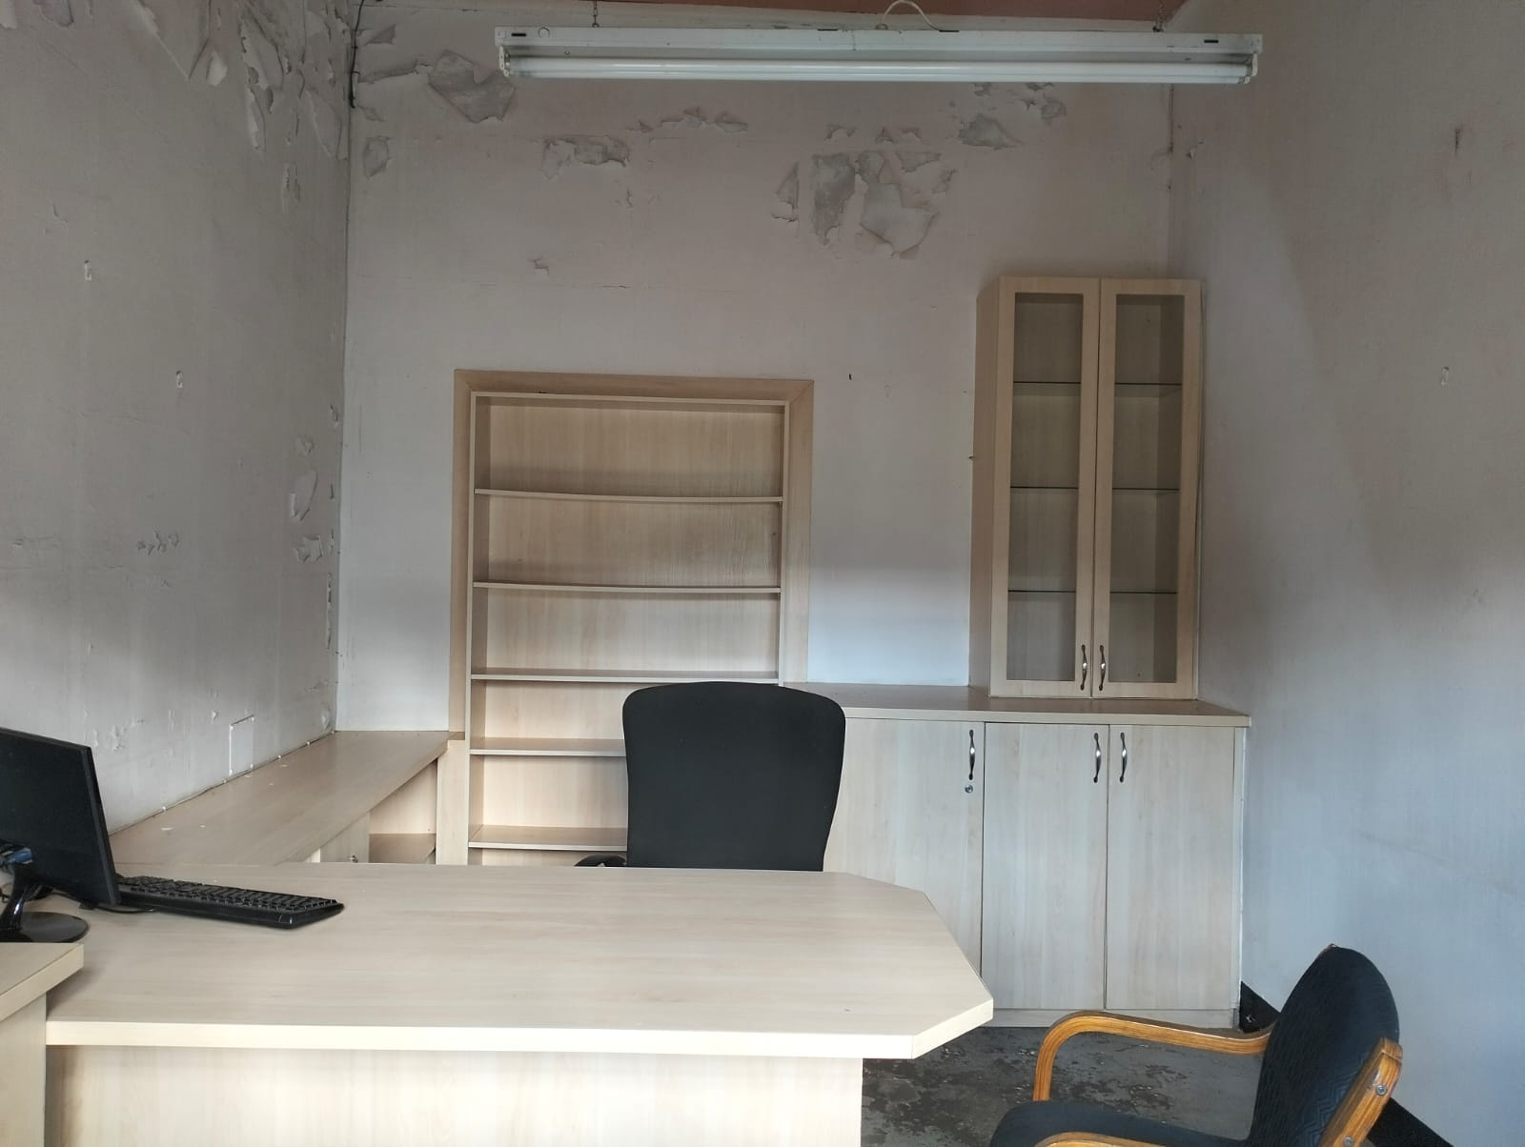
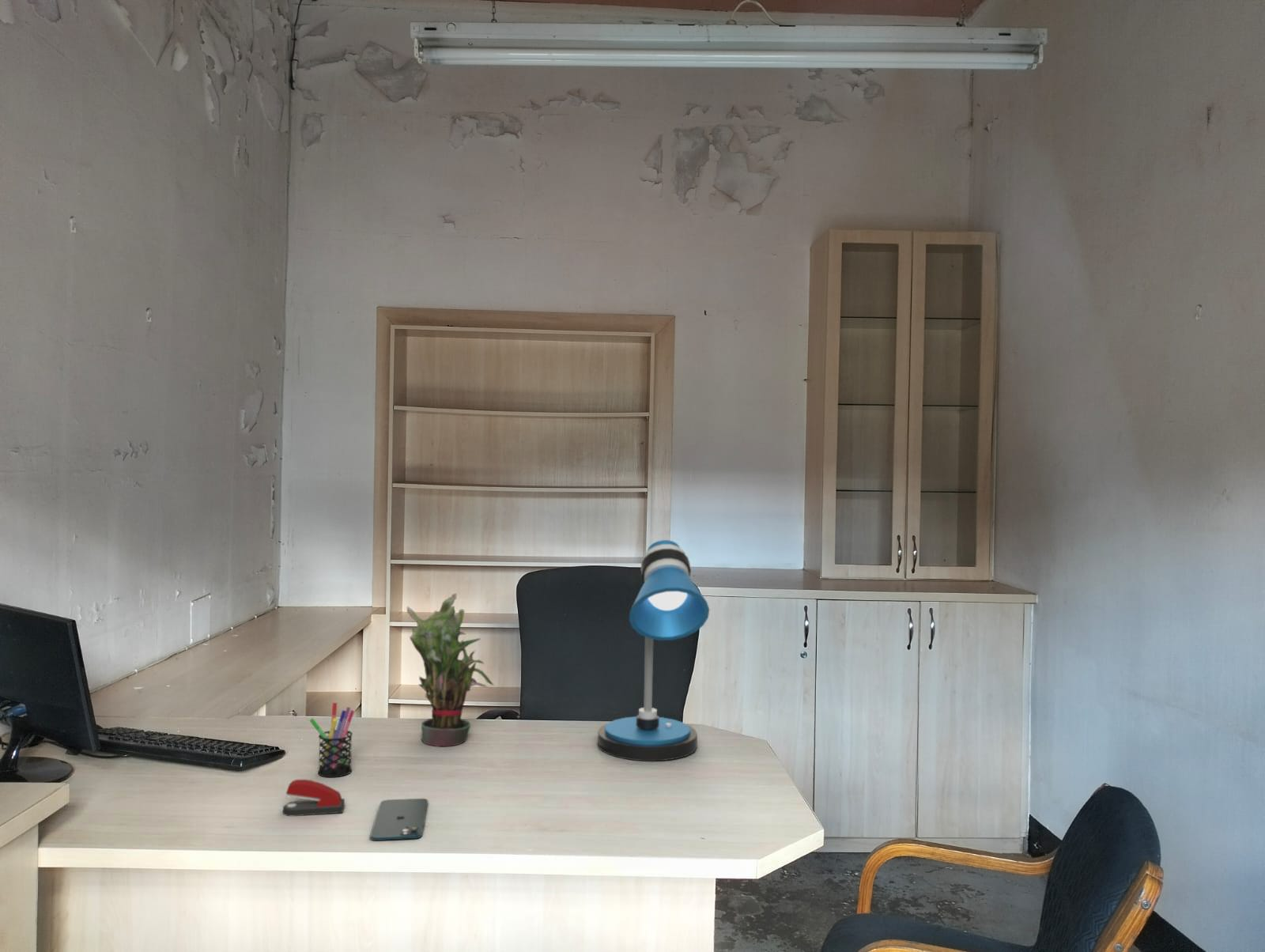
+ stapler (313, 795)
+ smartphone (400, 818)
+ pen holder (331, 739)
+ desk lamp (659, 640)
+ potted plant (451, 667)
